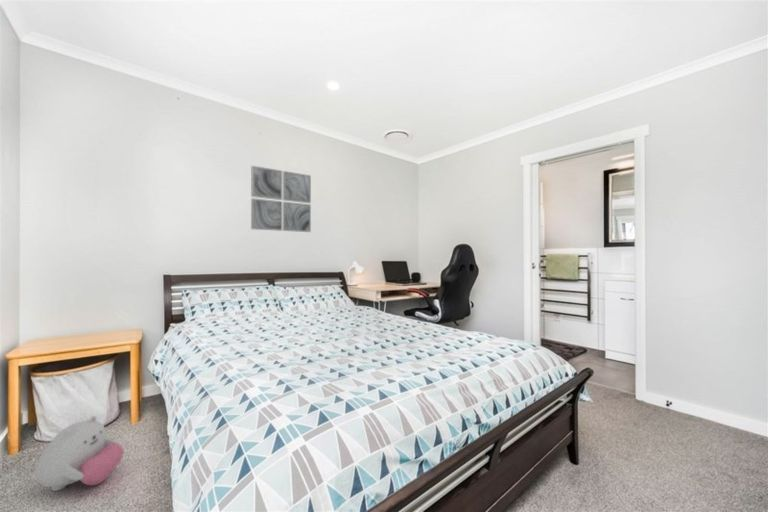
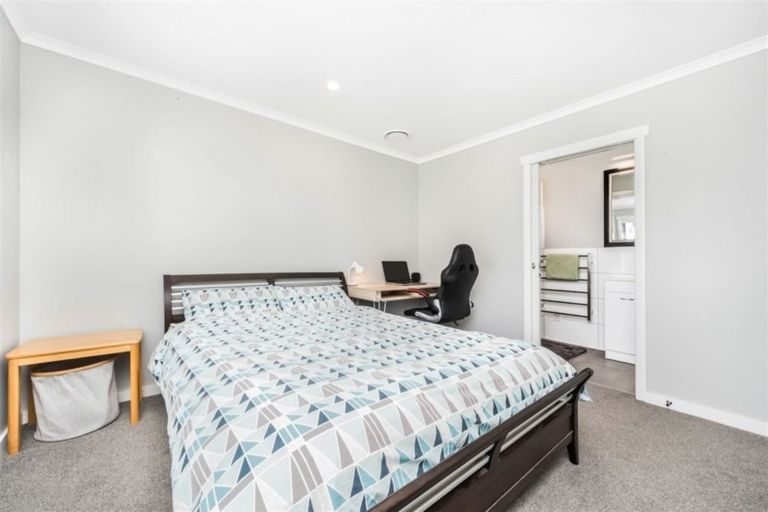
- wall art (281, 201)
- plush toy (81, 452)
